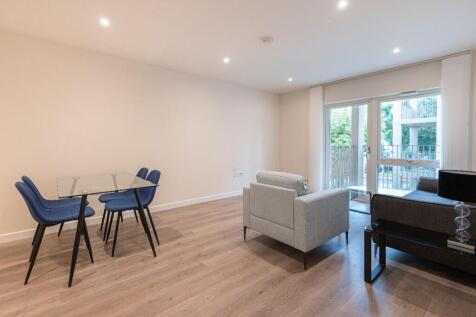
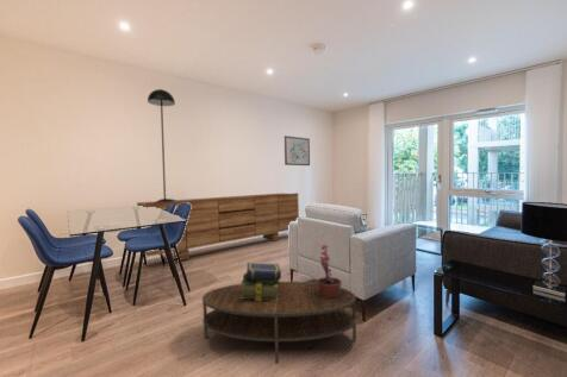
+ coffee table (279, 316)
+ sideboard (230, 221)
+ lamp (162, 144)
+ stack of books (262, 278)
+ wall art (297, 151)
+ potted plant (330, 269)
